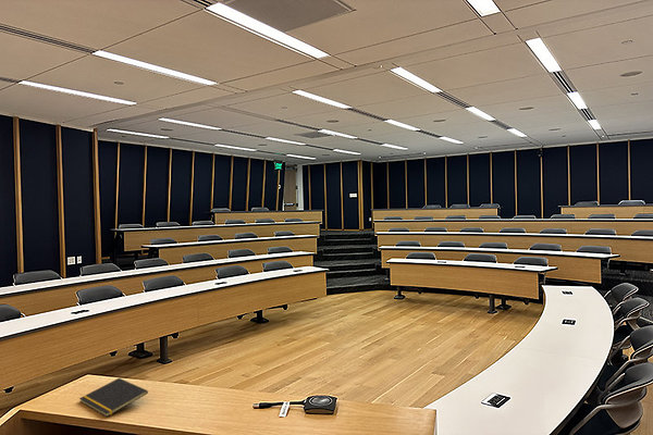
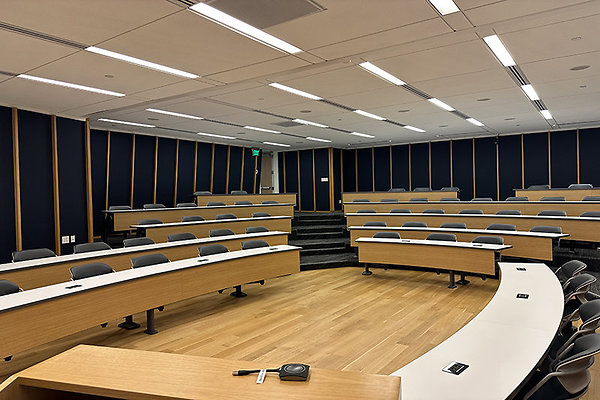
- notepad (113, 396)
